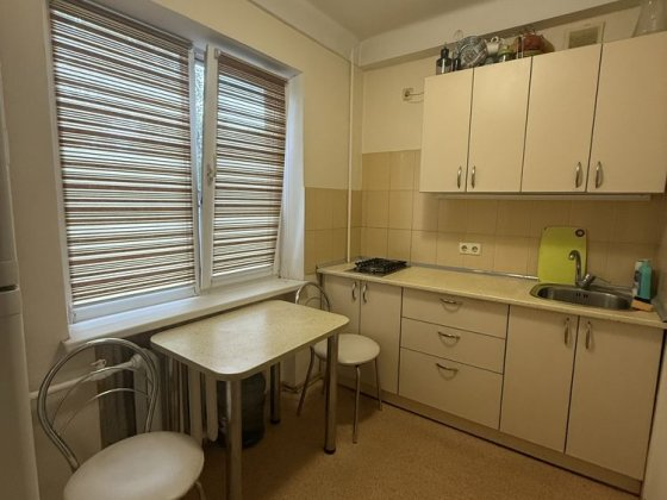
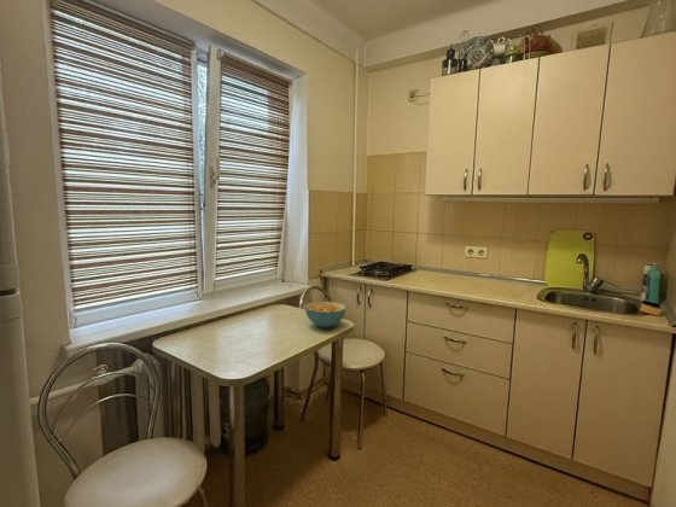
+ cereal bowl (325, 315)
